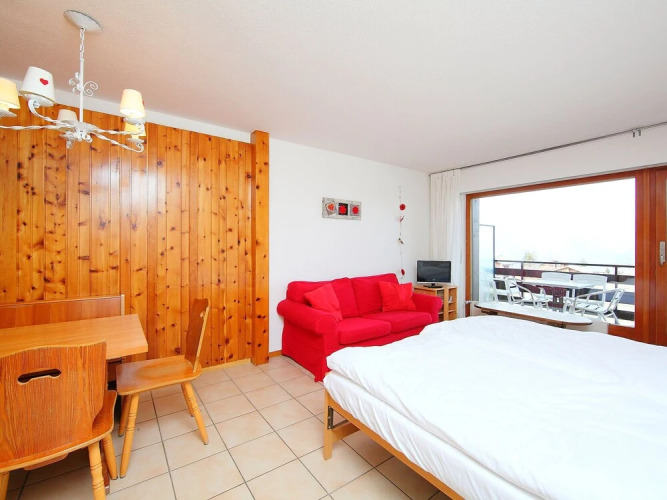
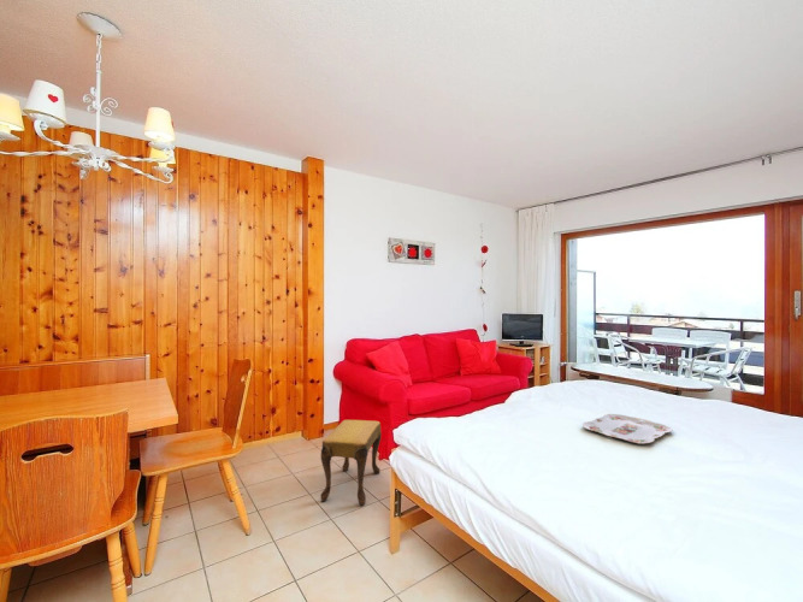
+ footstool (353, 456)
+ serving tray (626, 427)
